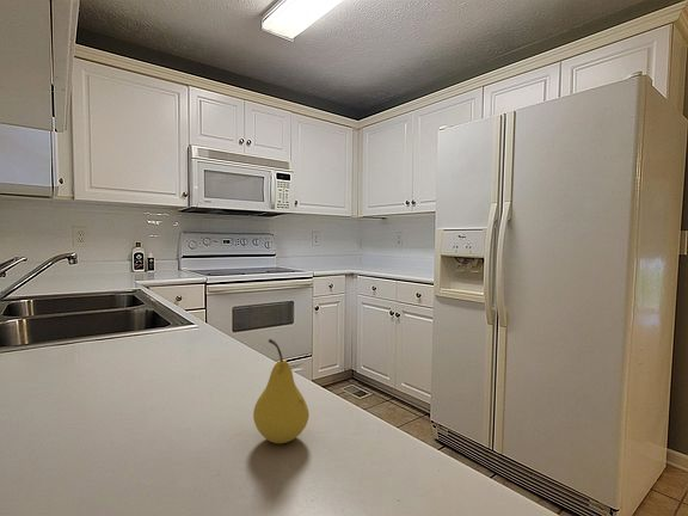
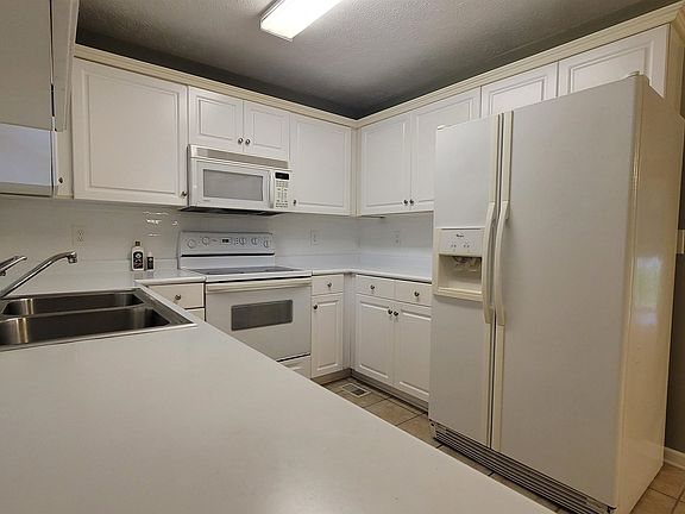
- fruit (281, 389)
